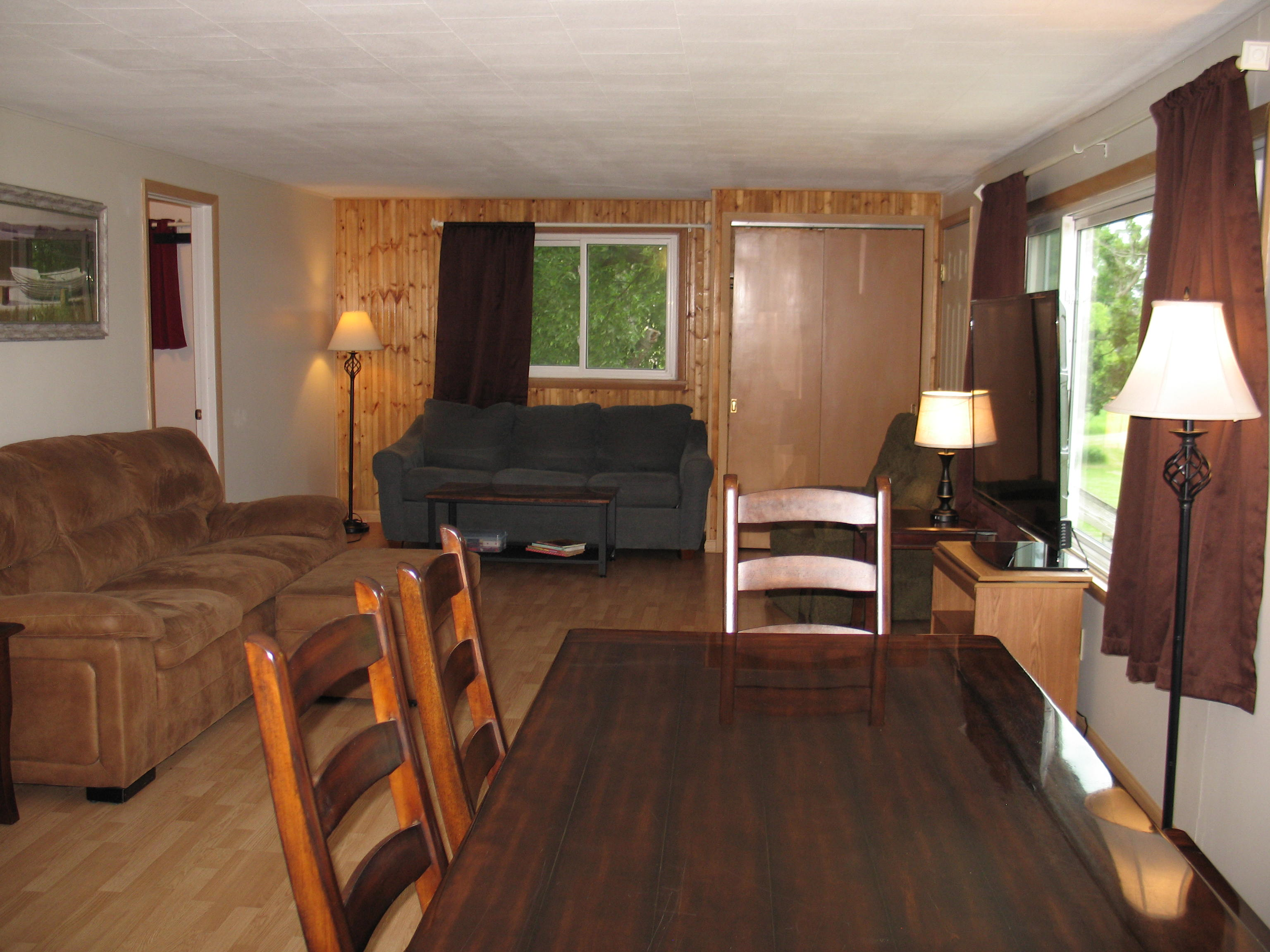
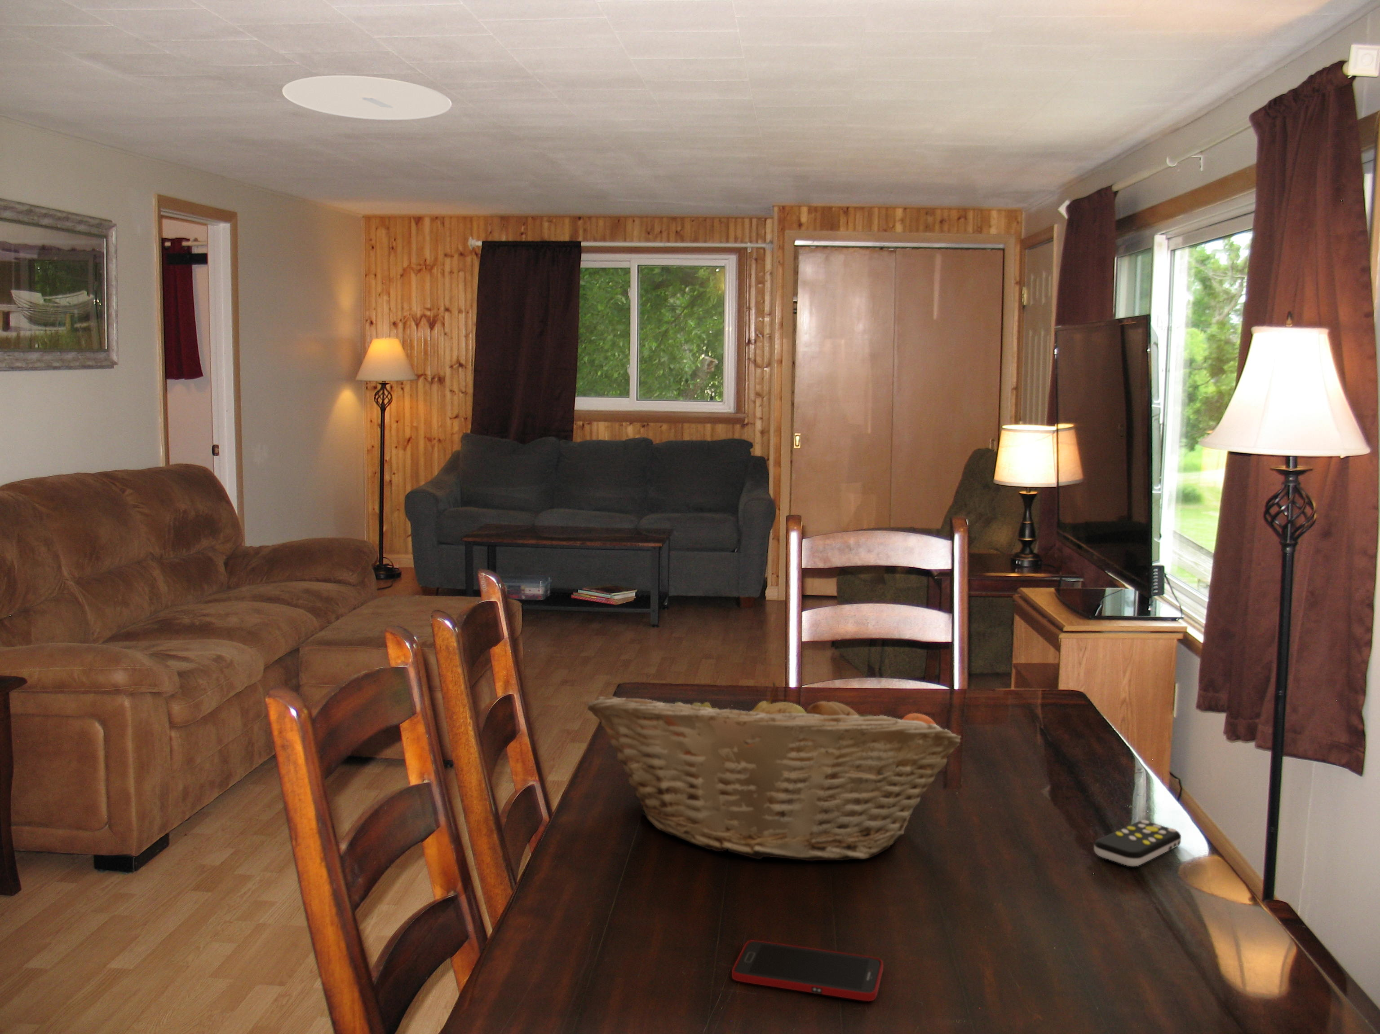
+ cell phone (807, 970)
+ remote control (1138, 842)
+ fruit basket (768, 751)
+ ceiling light (368, 92)
